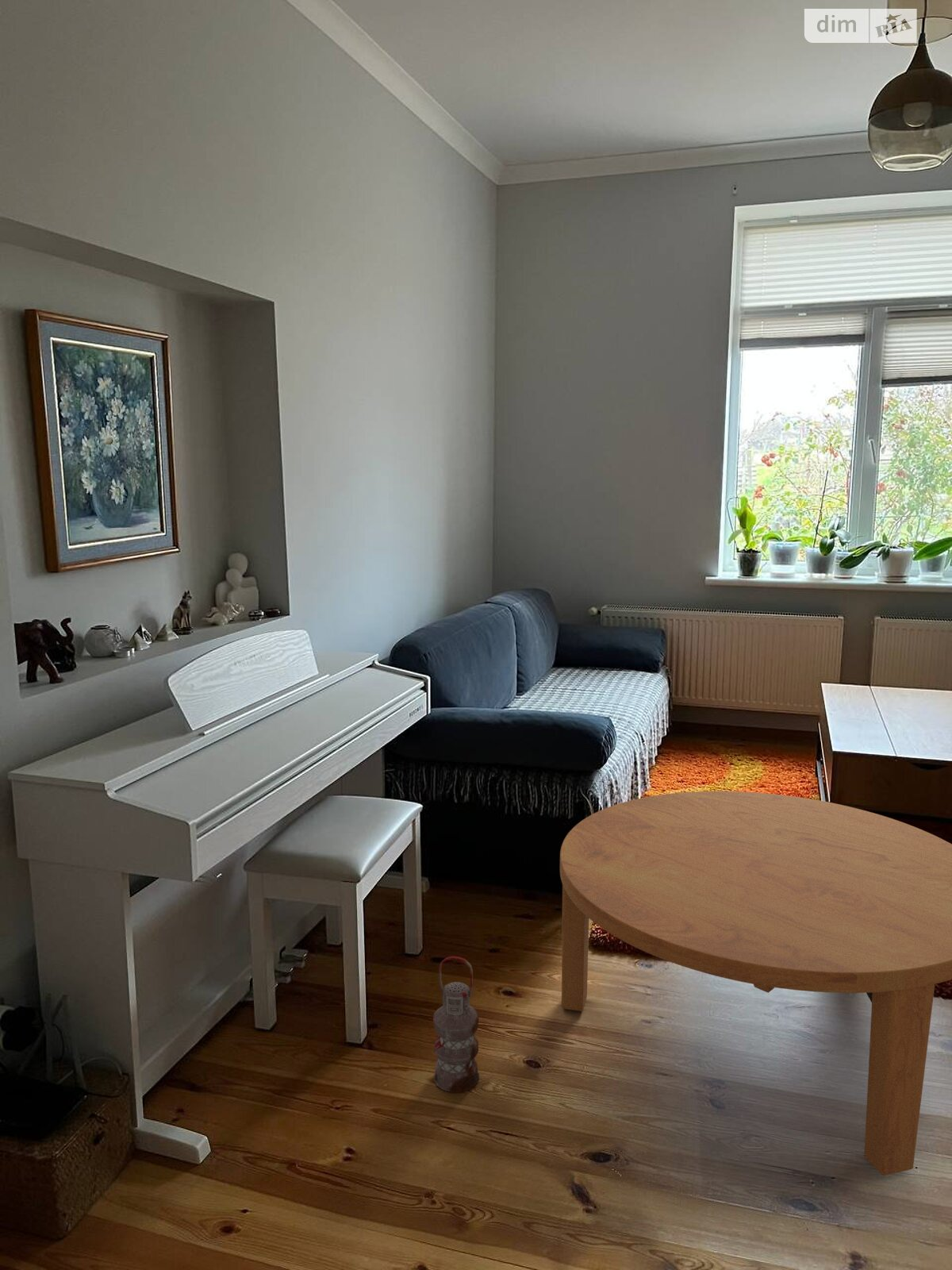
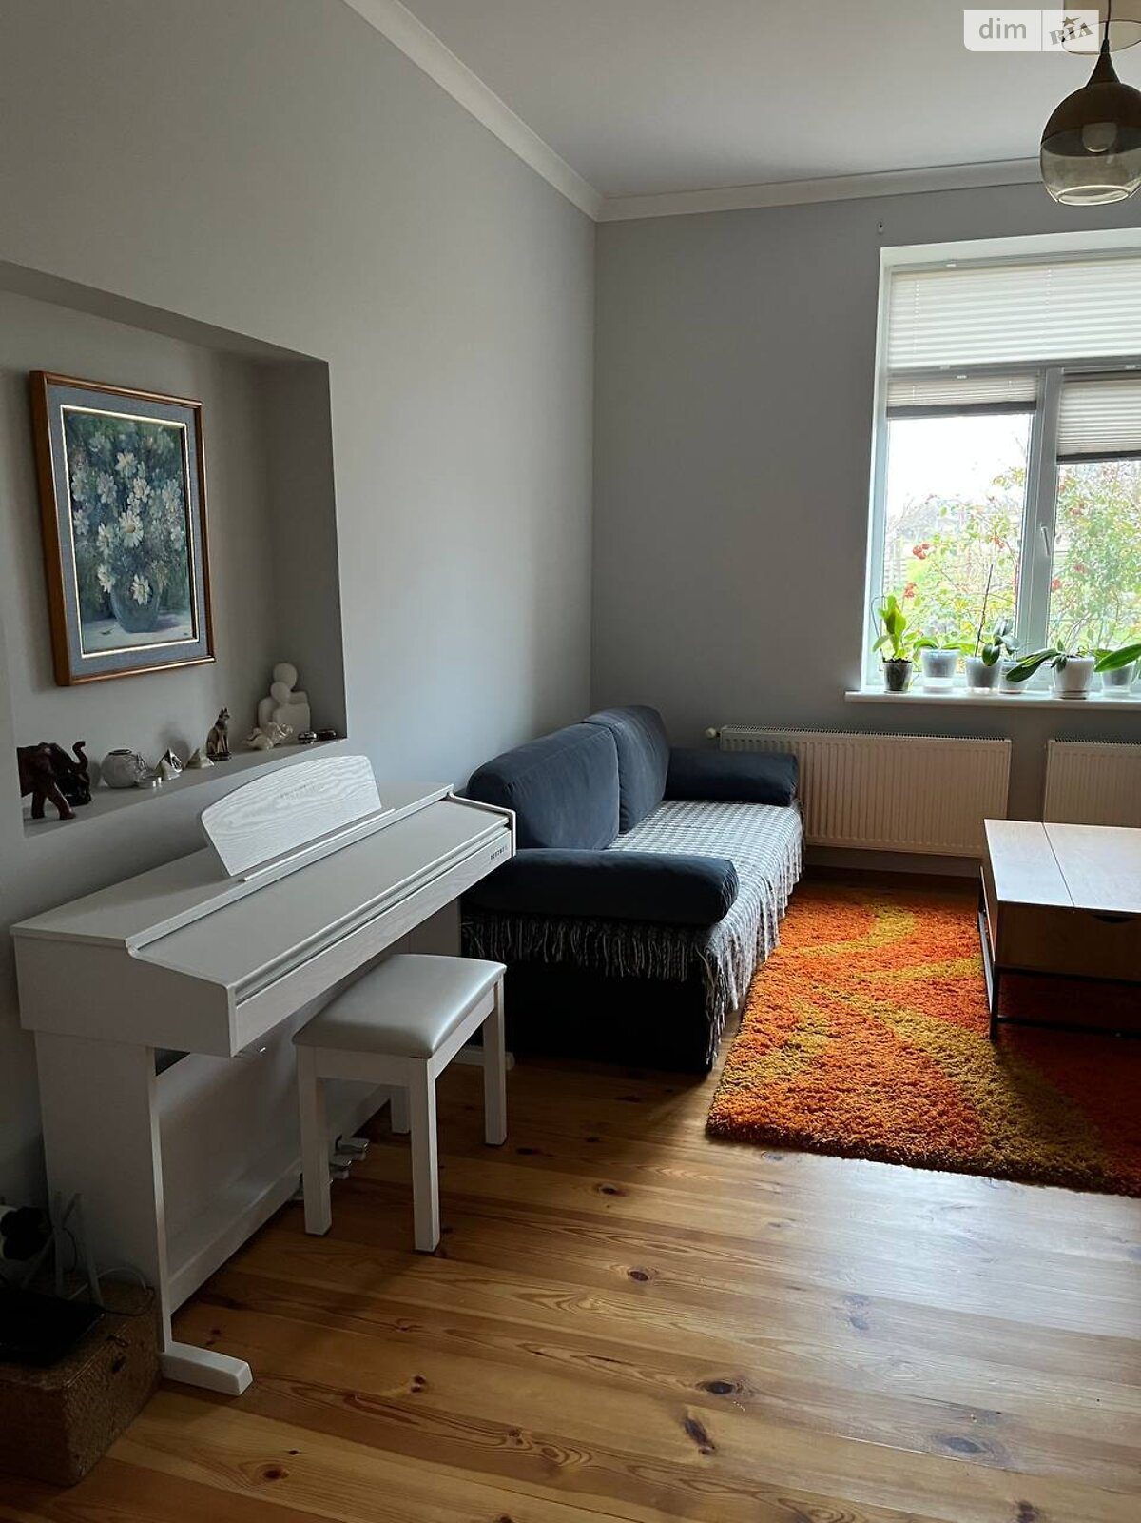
- coffee table (765, 947)
- lantern (456, 1018)
